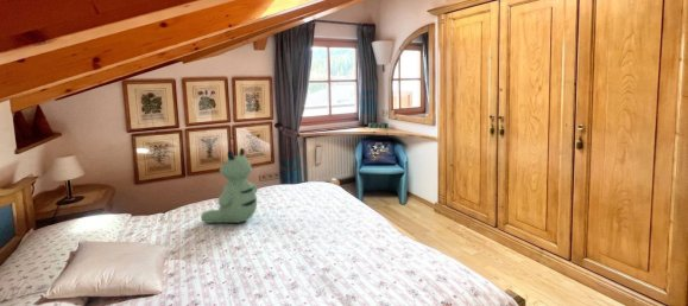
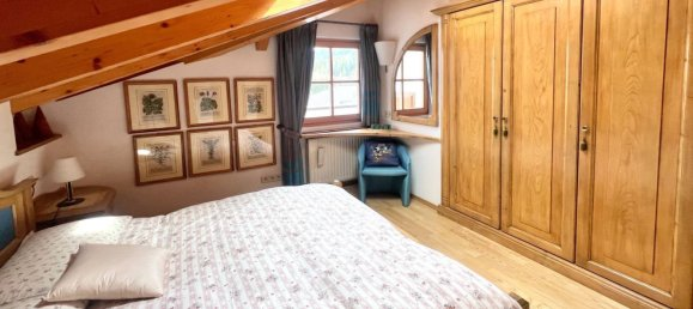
- bear (228, 185)
